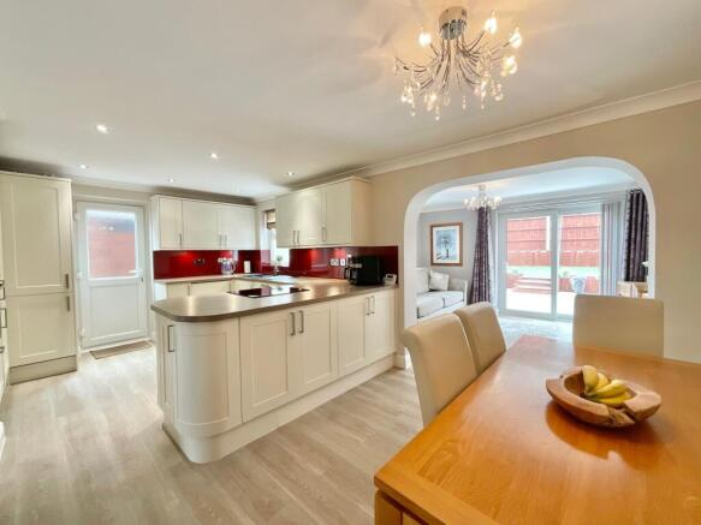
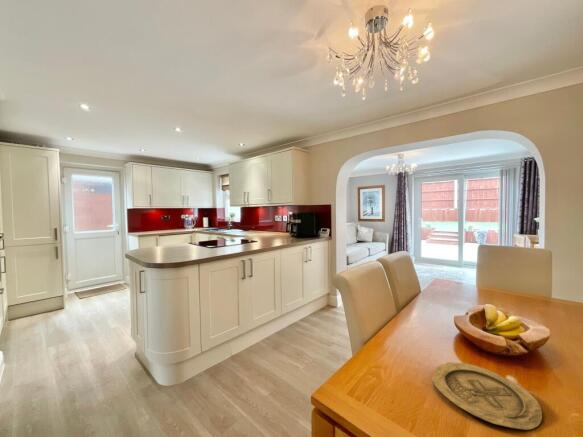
+ plate (481, 391)
